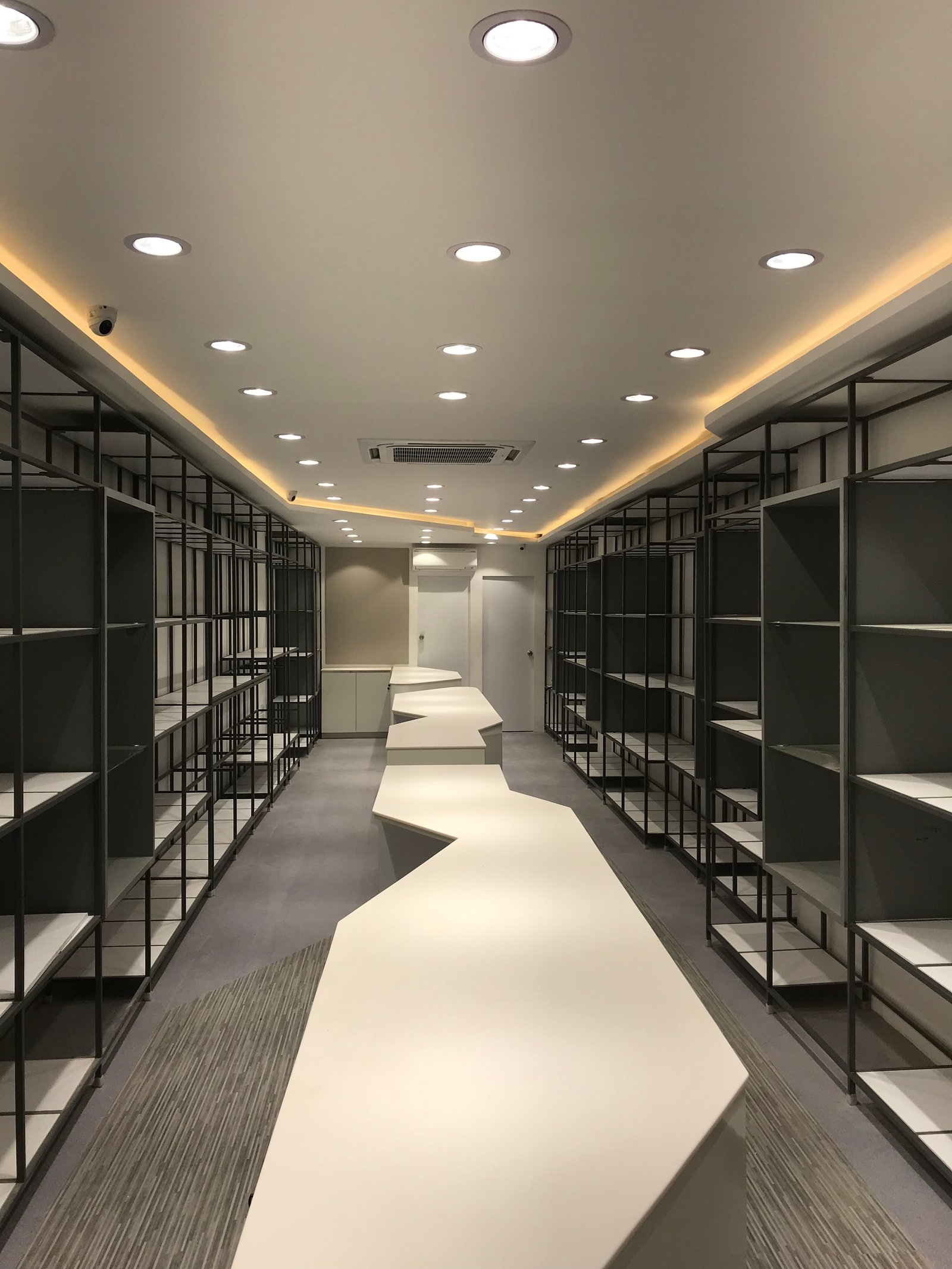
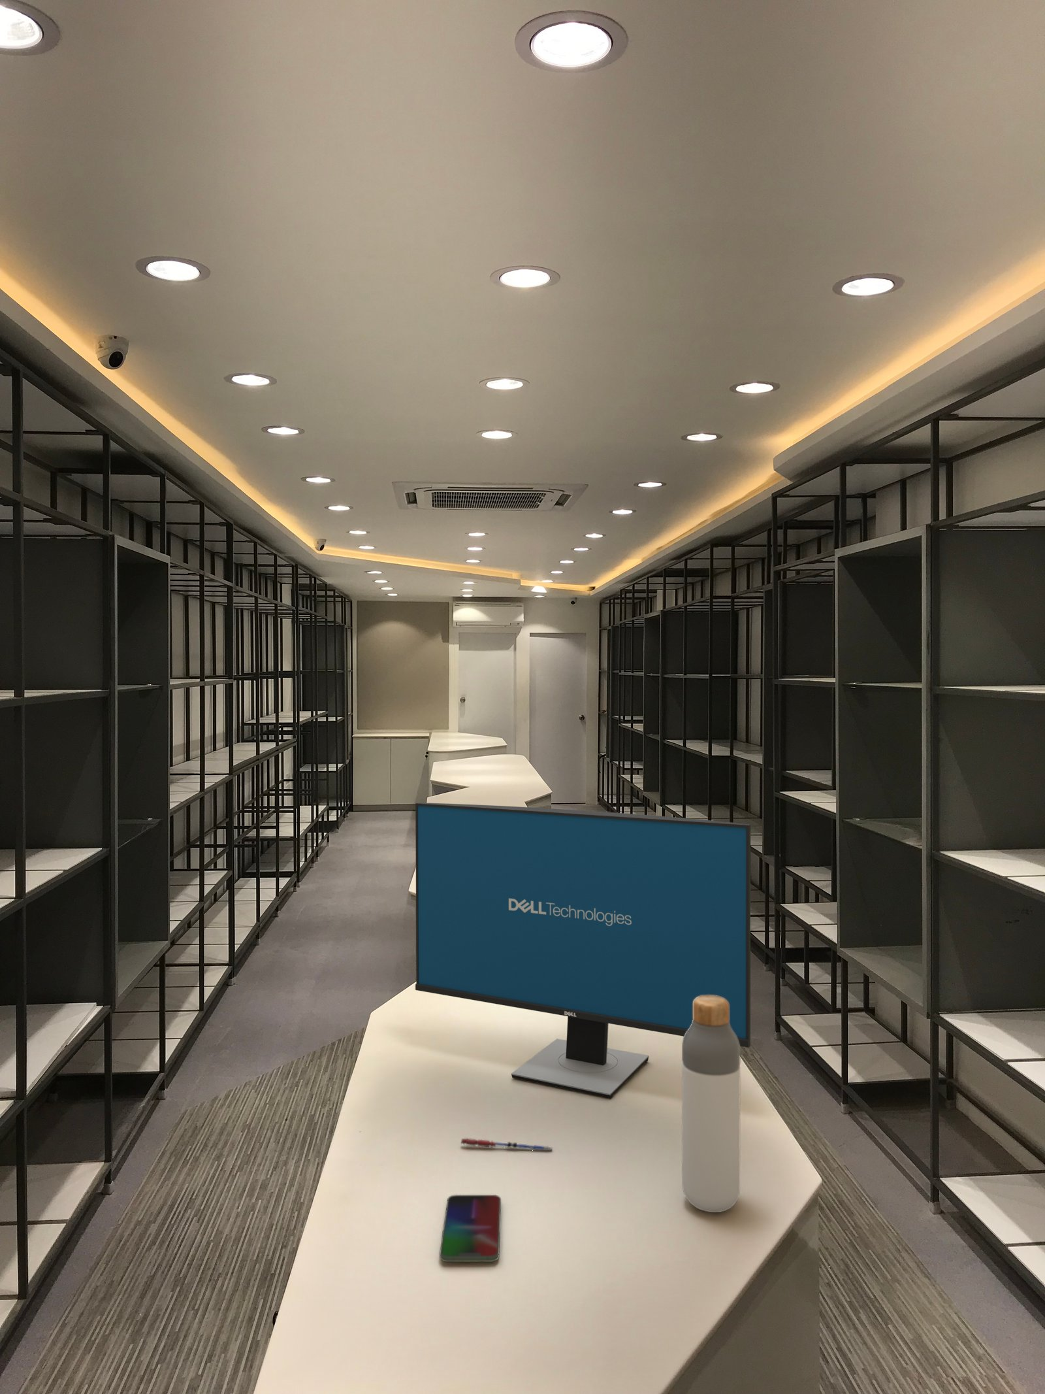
+ bottle (710, 1101)
+ pen (506, 1144)
+ smartphone (472, 1226)
+ computer monitor (582, 939)
